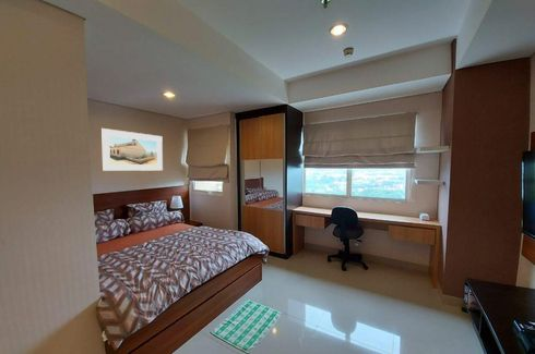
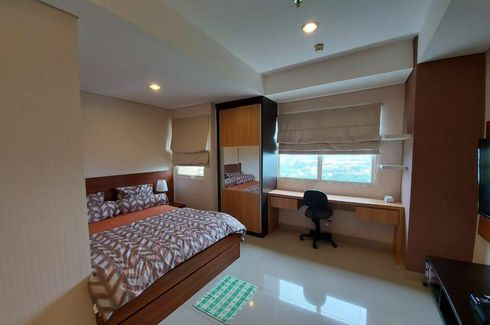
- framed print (134, 151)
